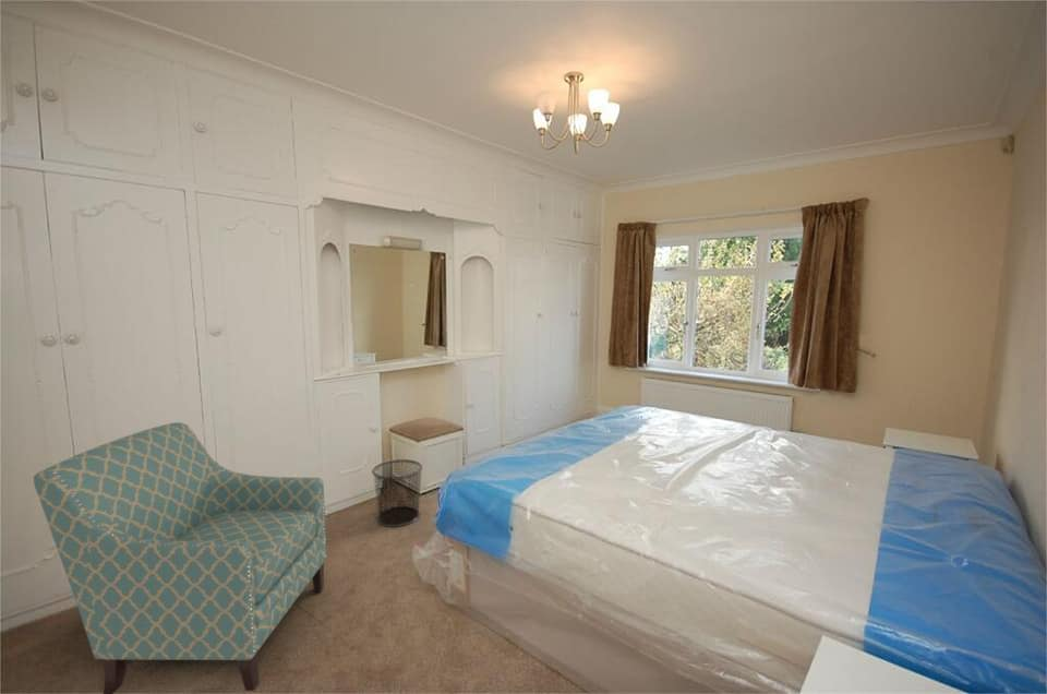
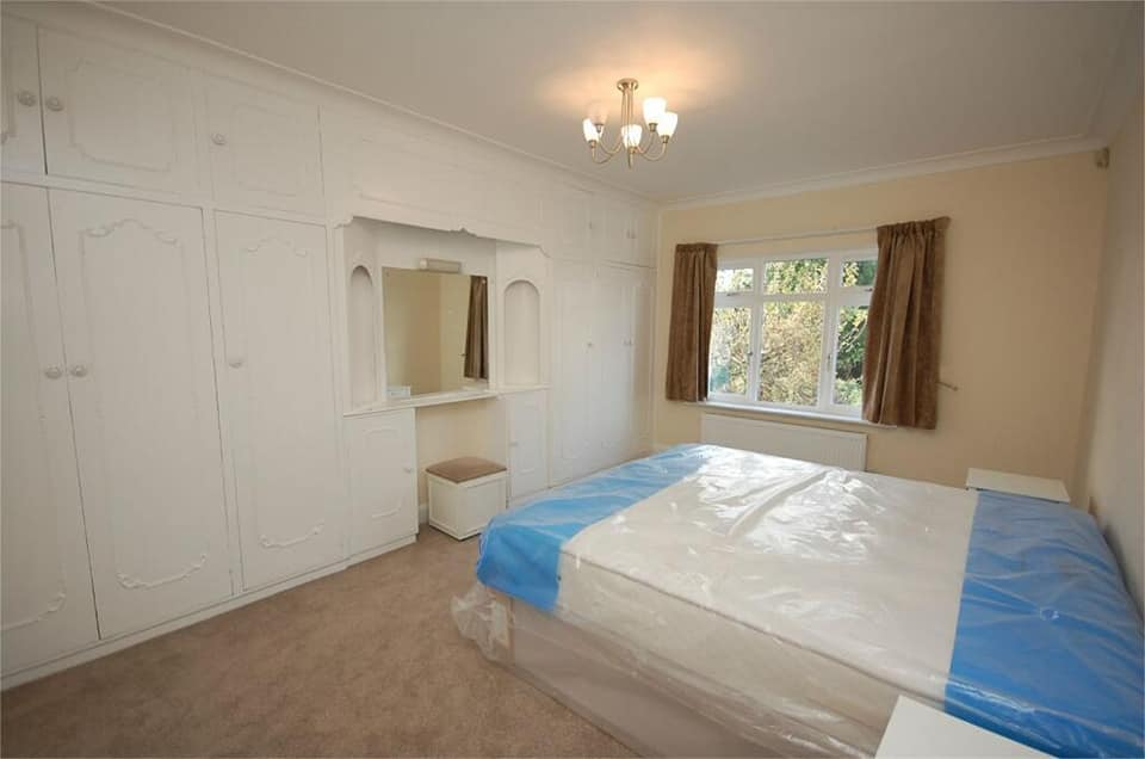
- chair (208, 537)
- waste bin (397, 492)
